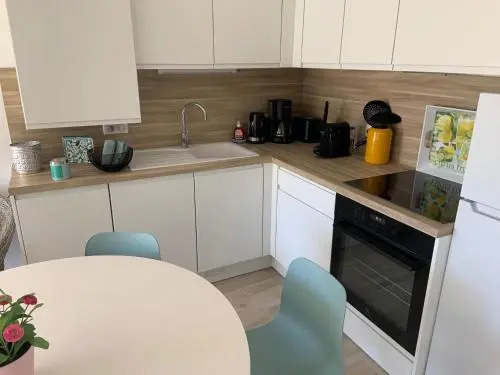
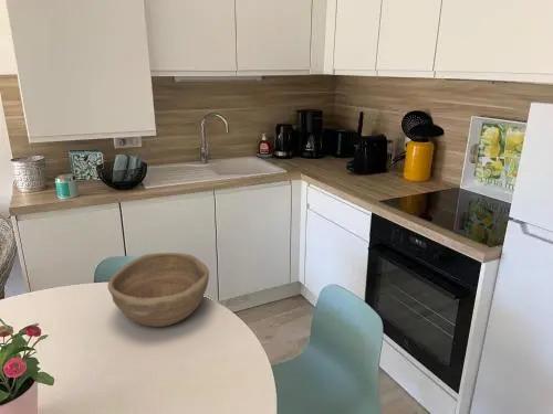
+ bowl (160, 294)
